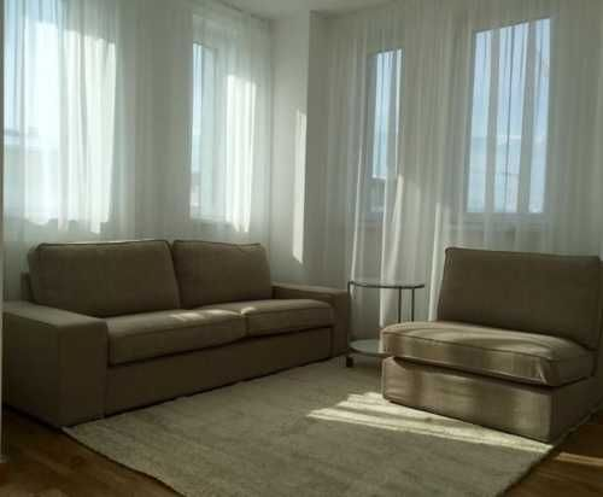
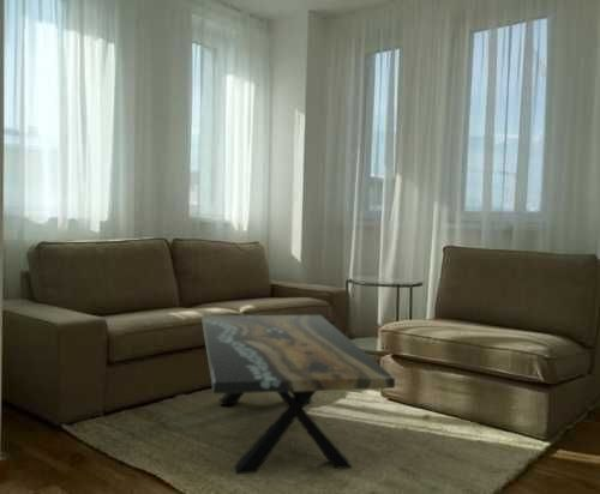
+ coffee table (278, 385)
